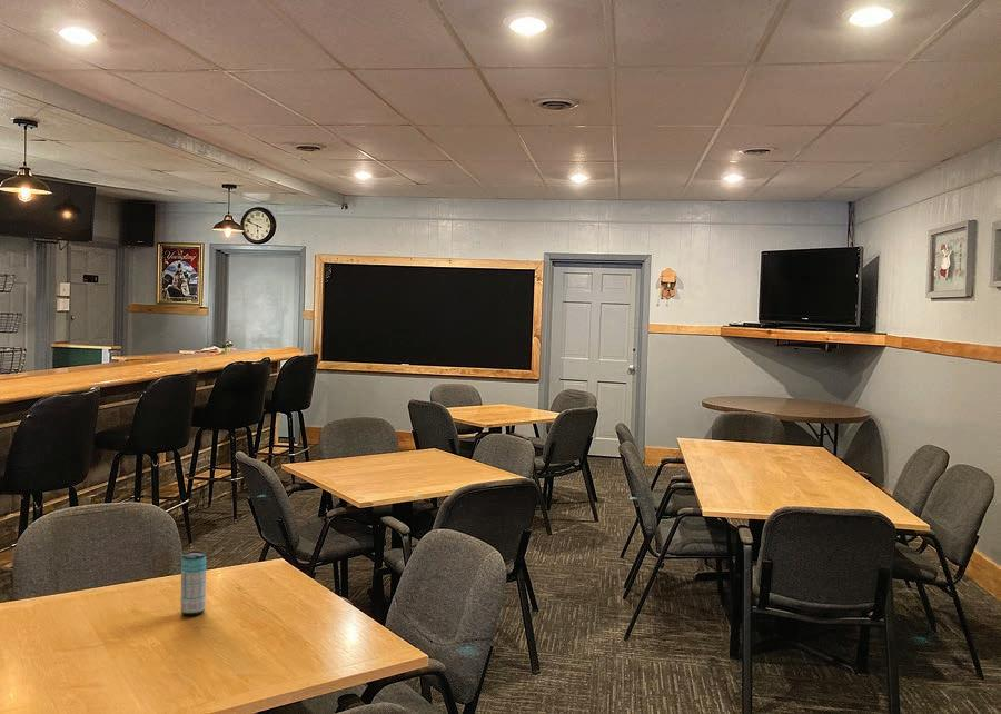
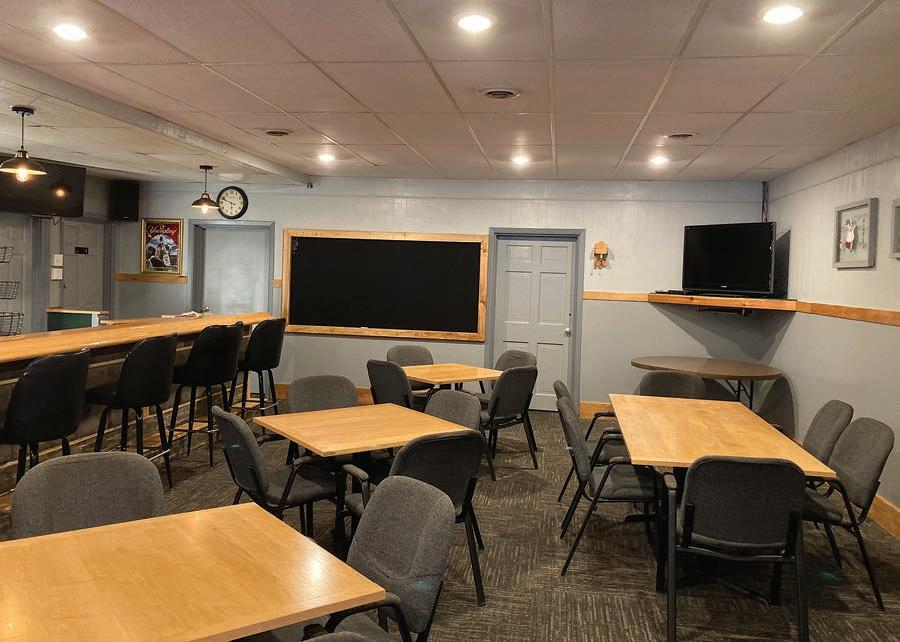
- beverage can (192, 583)
